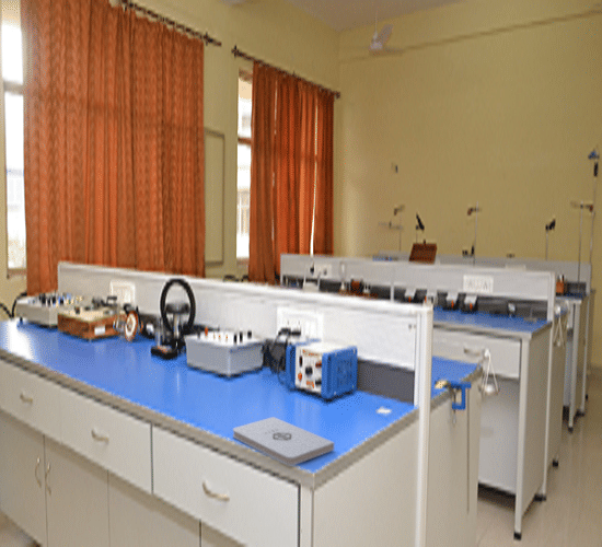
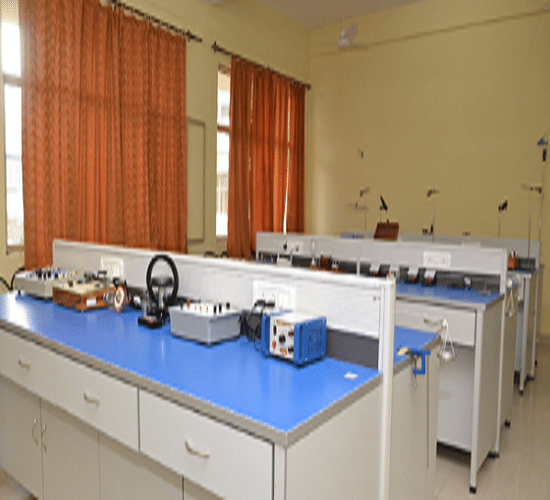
- notepad (280, 439)
